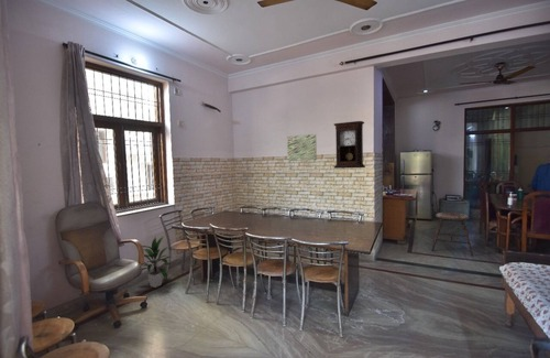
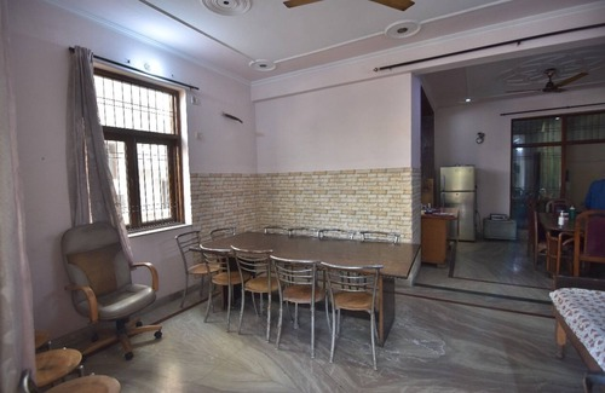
- stool (451, 234)
- pendulum clock (348, 145)
- indoor plant (154, 262)
- wall art (301, 148)
